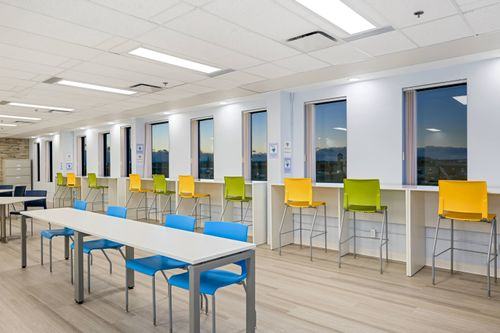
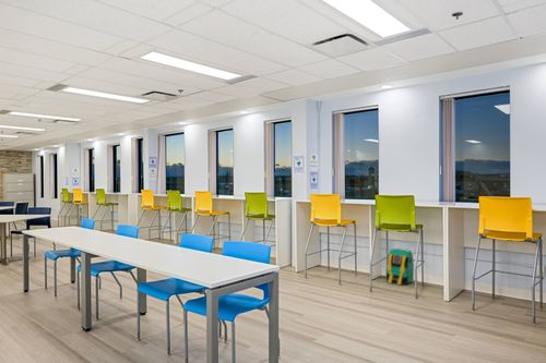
+ backpack (400, 264)
